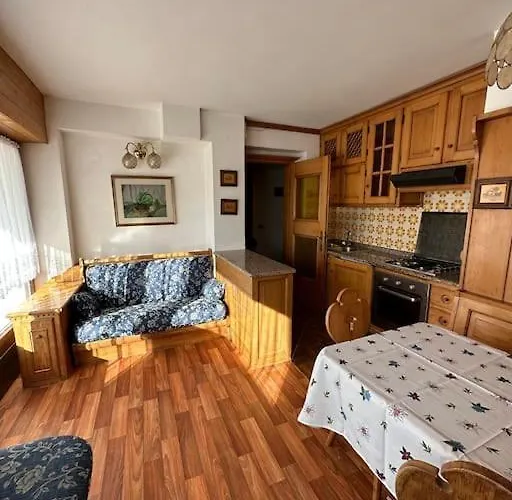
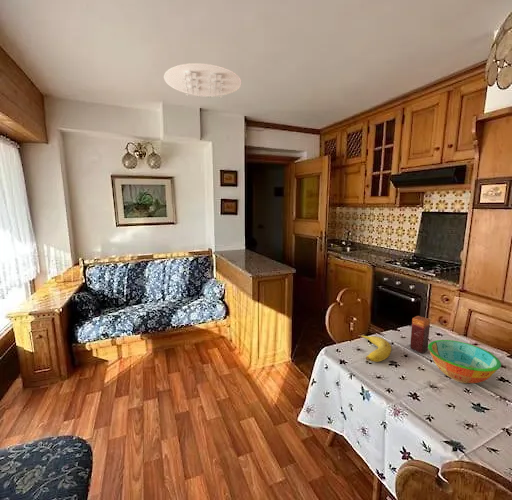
+ ceiling light (203, 86)
+ candle (420, 334)
+ fruit (372, 342)
+ bowl (461, 365)
